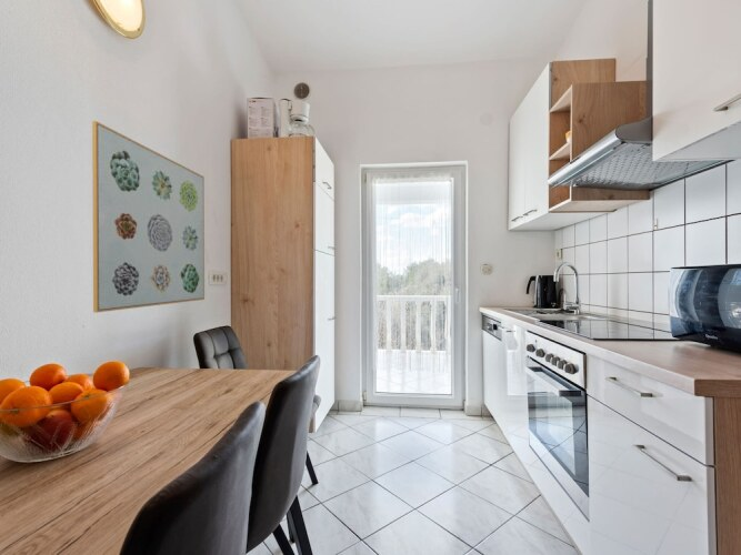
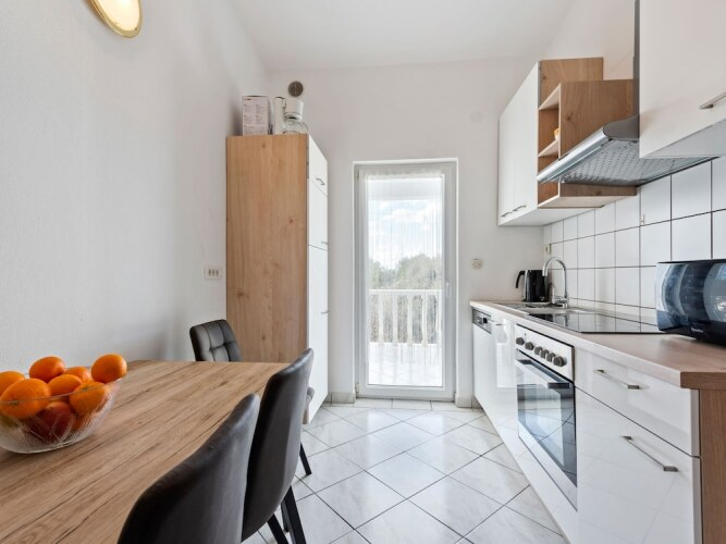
- wall art (160, 230)
